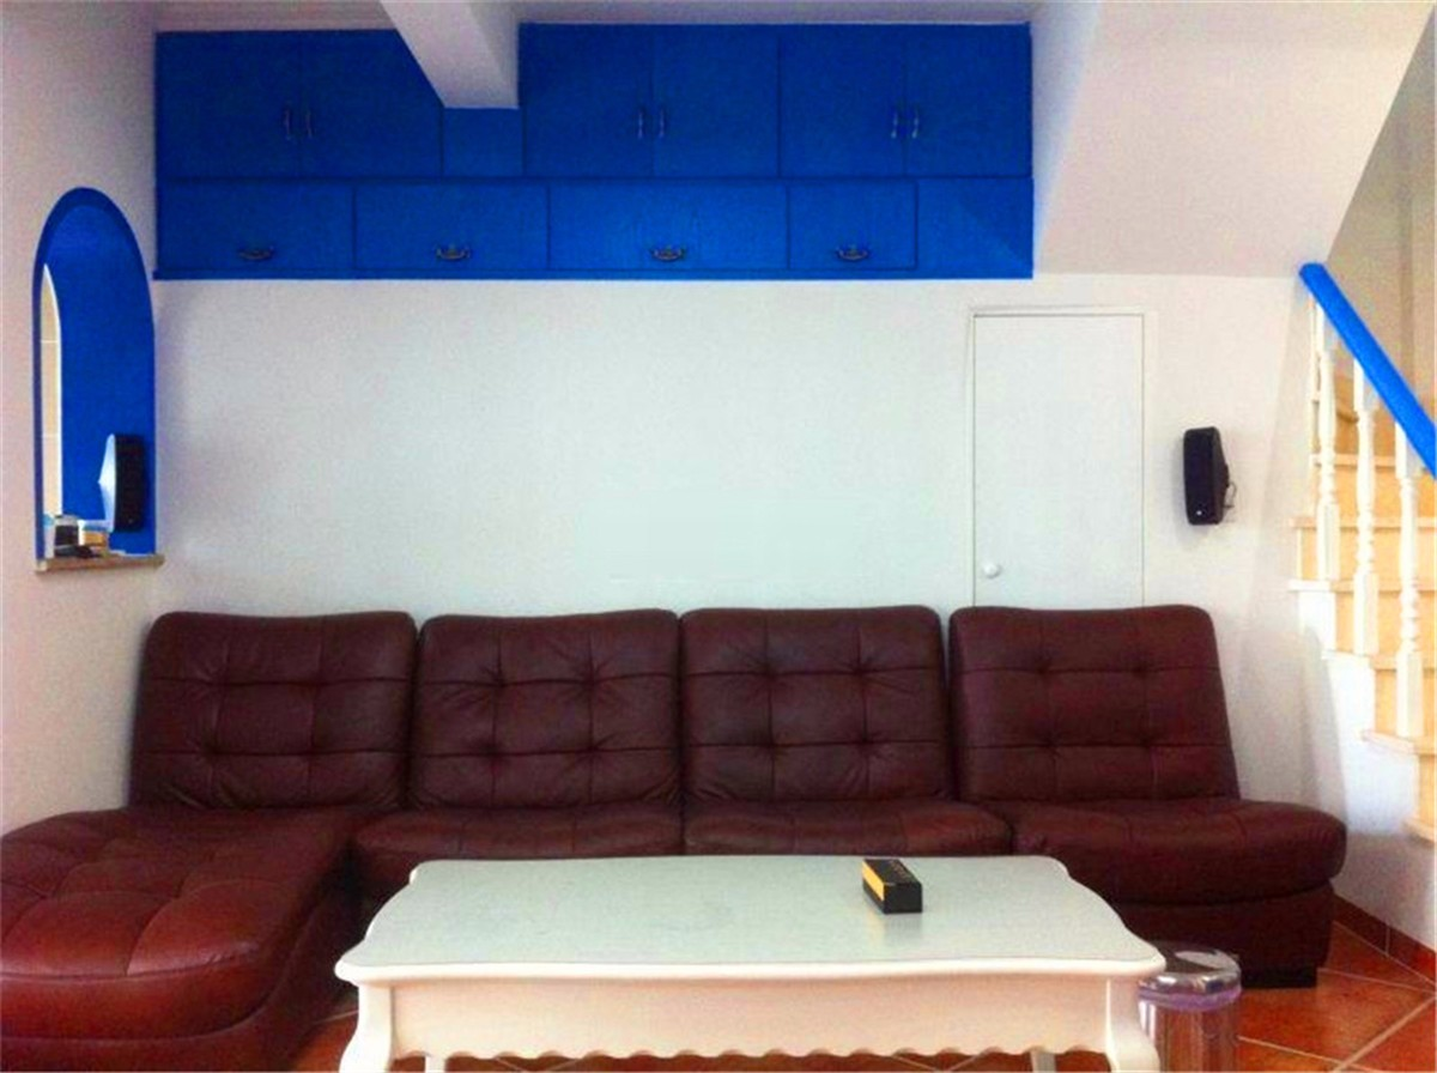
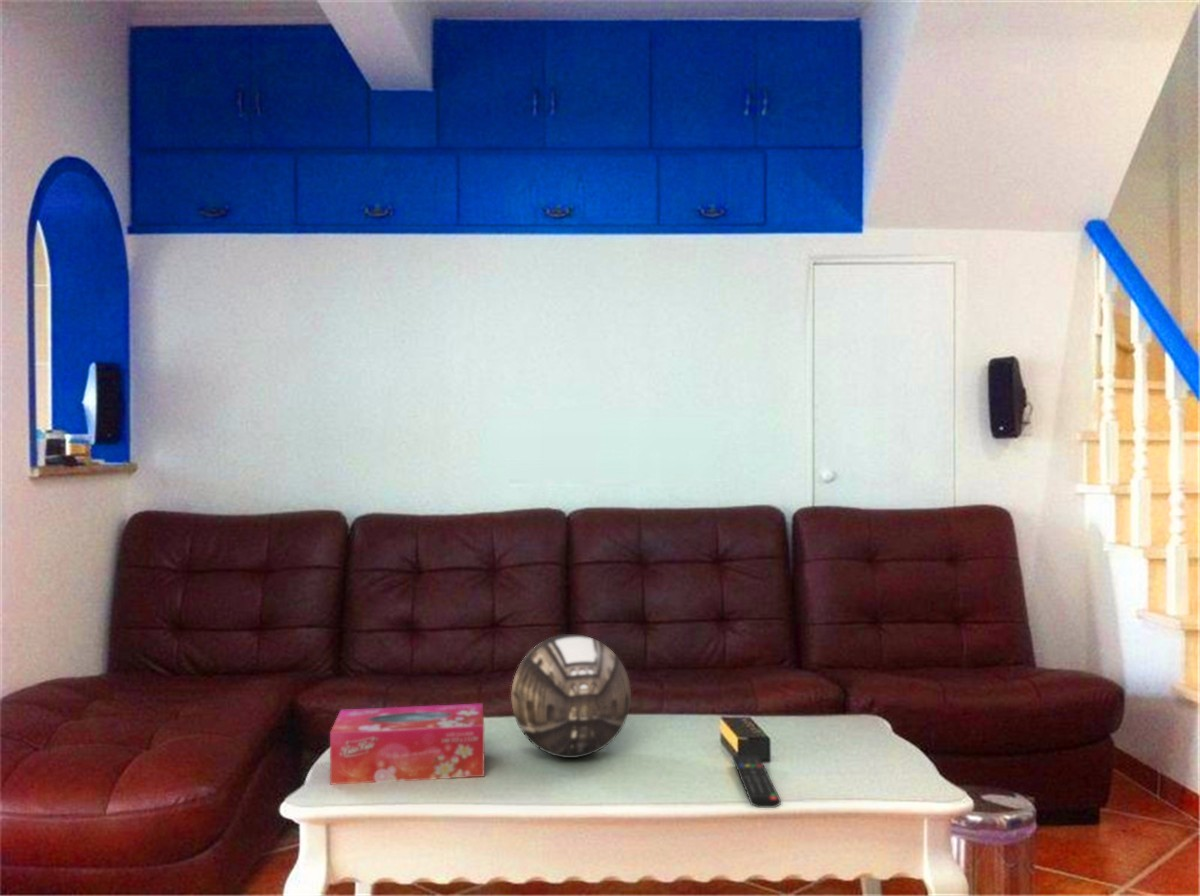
+ decorative bowl (571, 694)
+ tissue box (410, 742)
+ remote control (755, 780)
